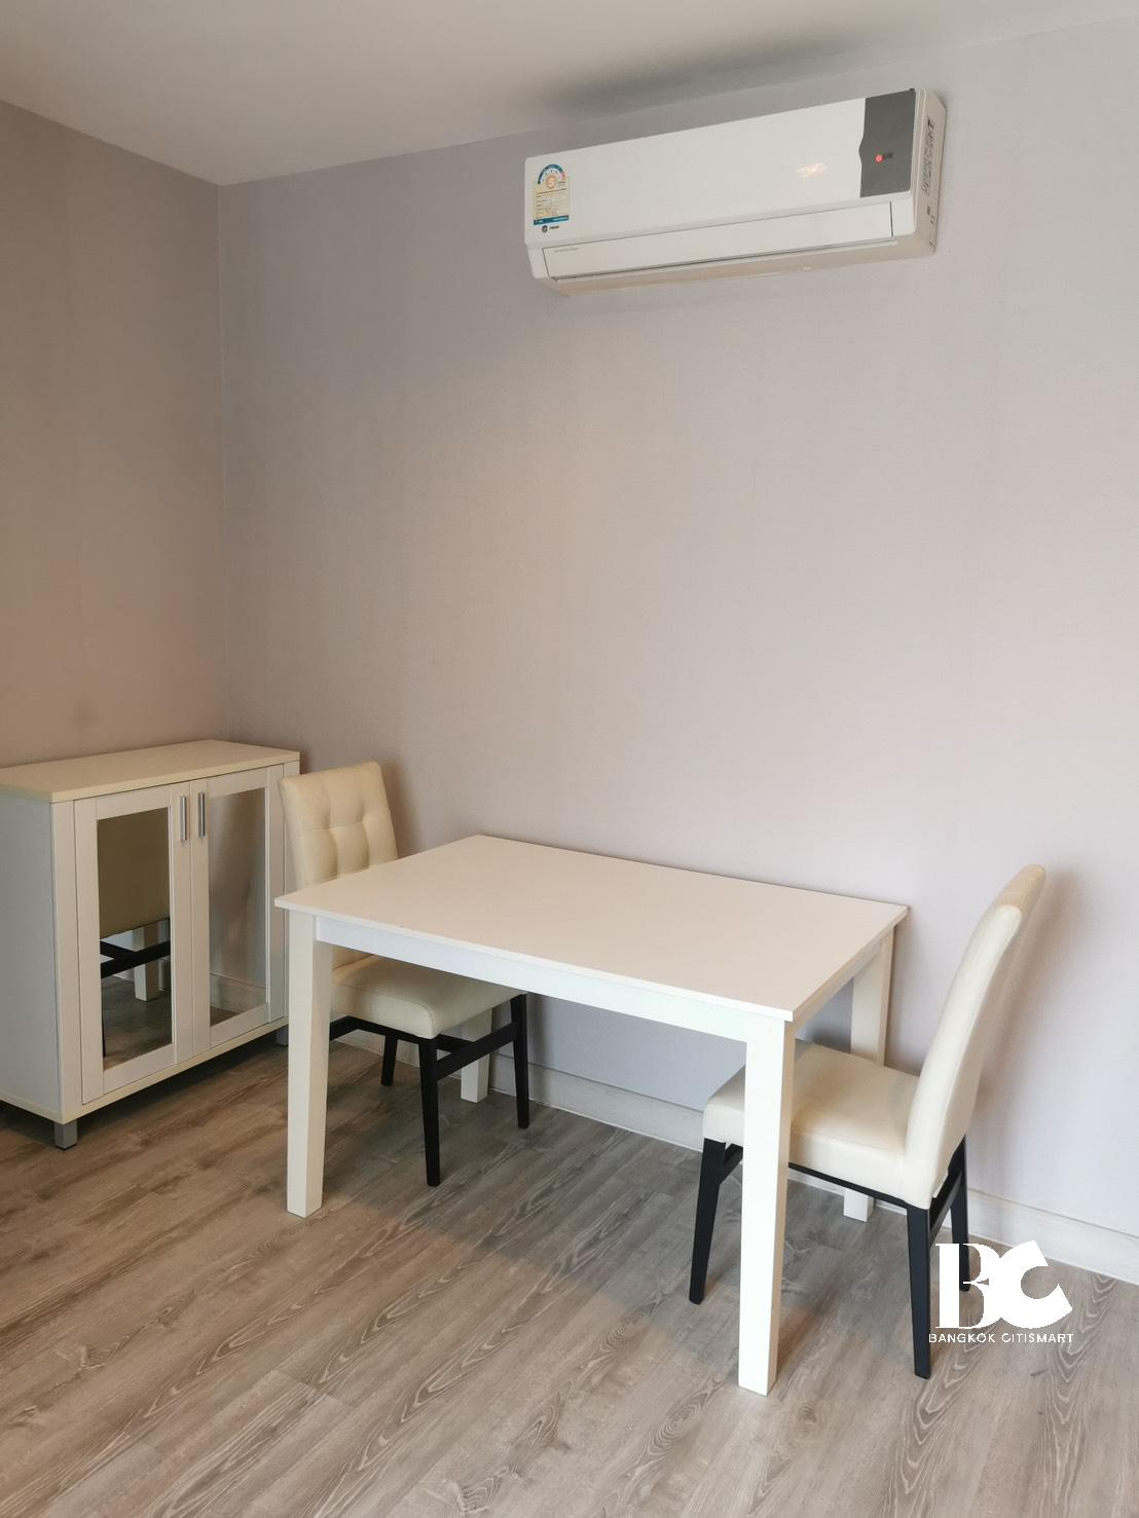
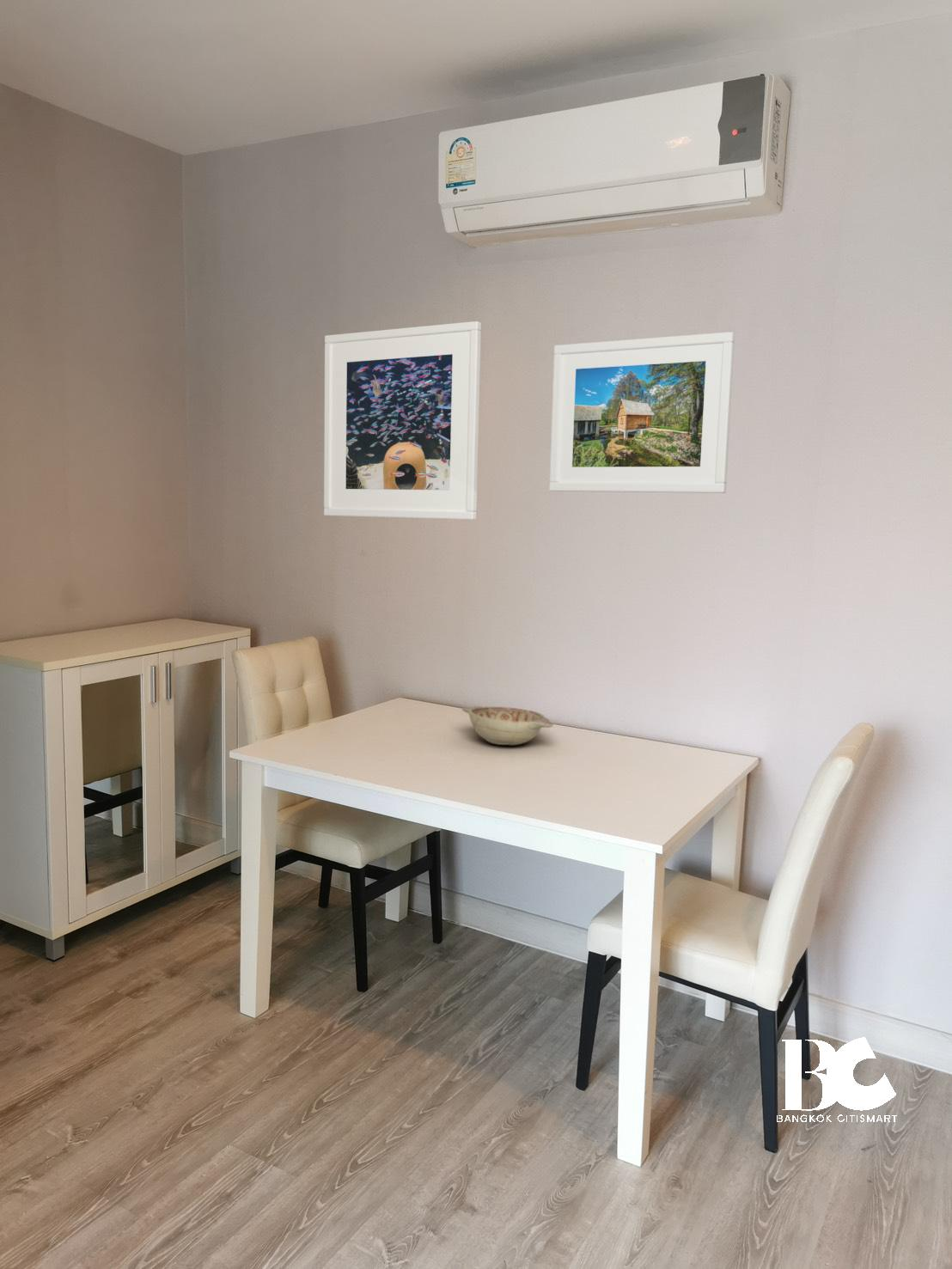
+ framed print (637, 416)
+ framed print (398, 424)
+ decorative bowl (507, 727)
